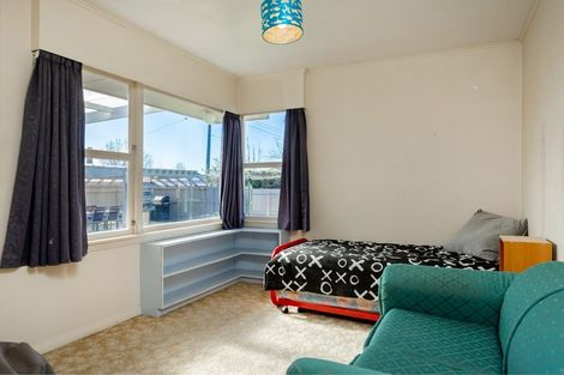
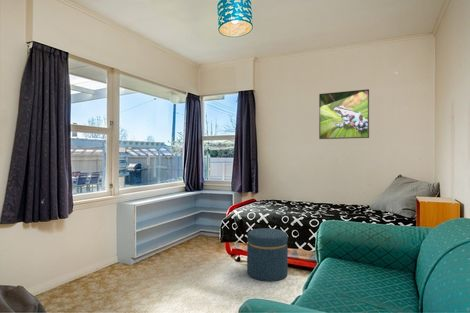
+ ottoman (267, 252)
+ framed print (343, 115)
